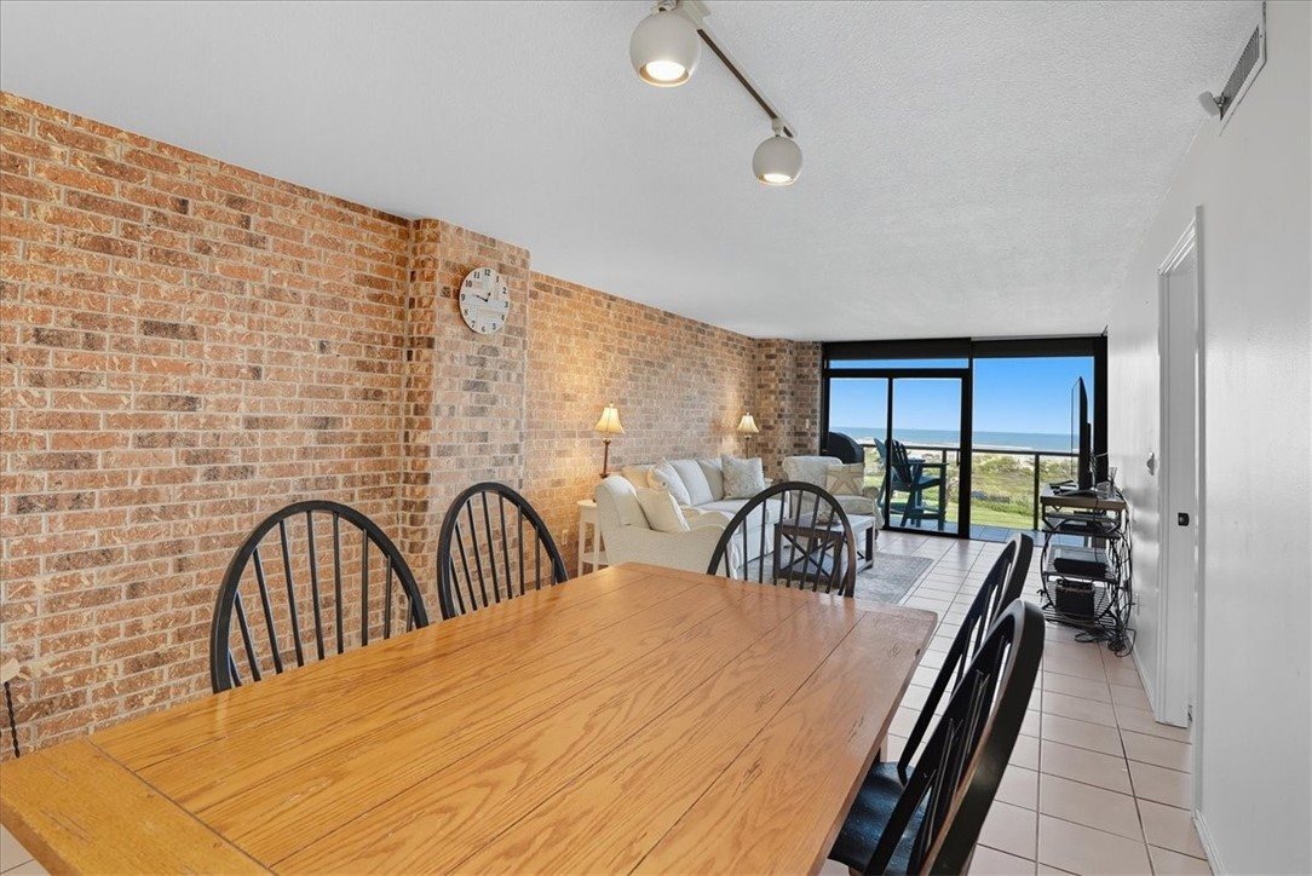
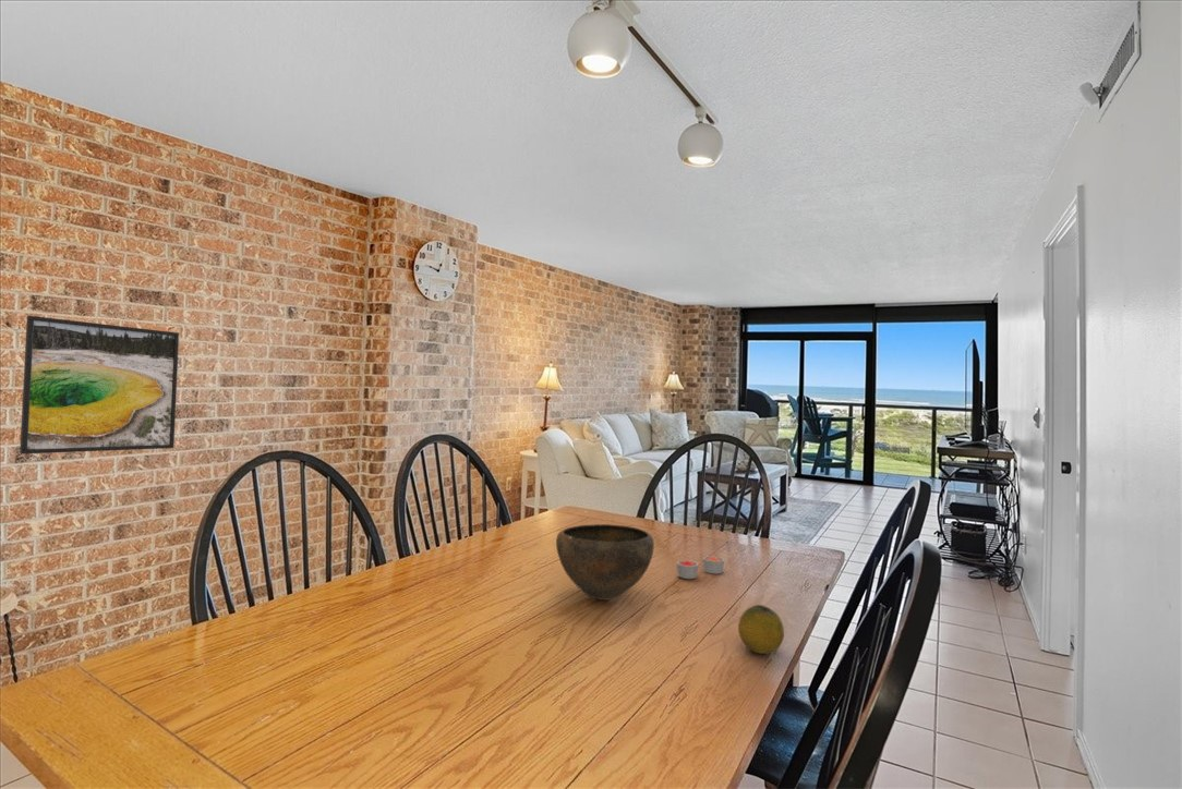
+ fruit (760, 629)
+ bowl (604, 565)
+ candle (698, 566)
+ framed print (106, 387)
